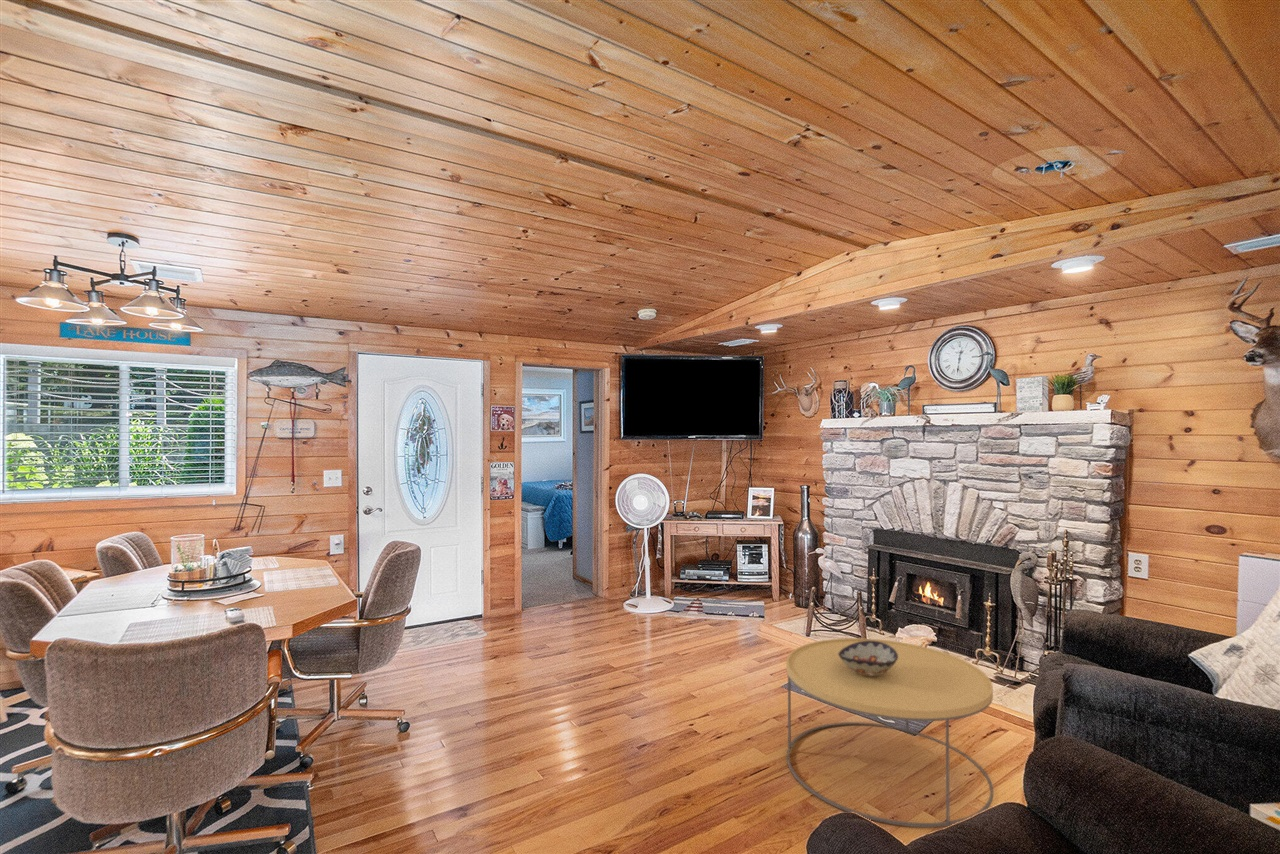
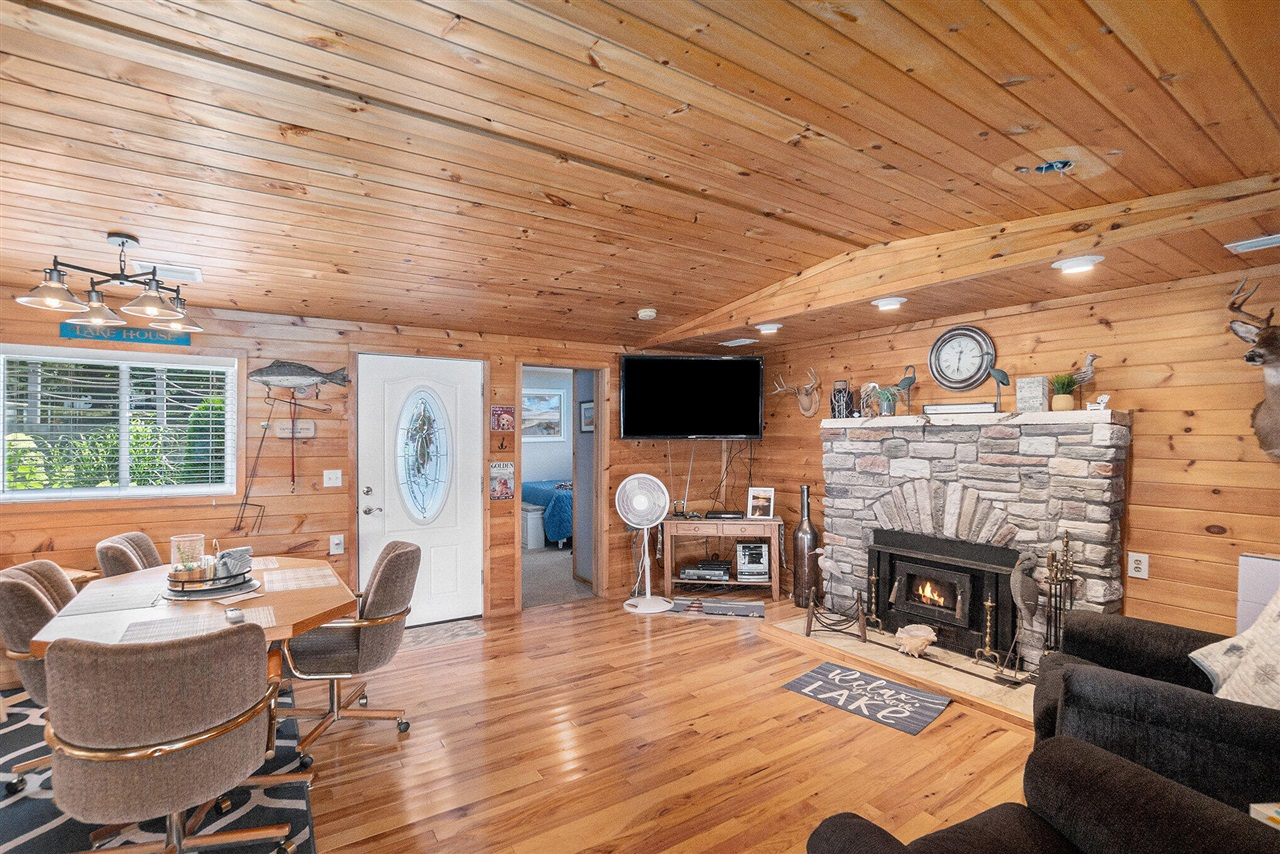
- coffee table (884, 717)
- decorative bowl (867, 658)
